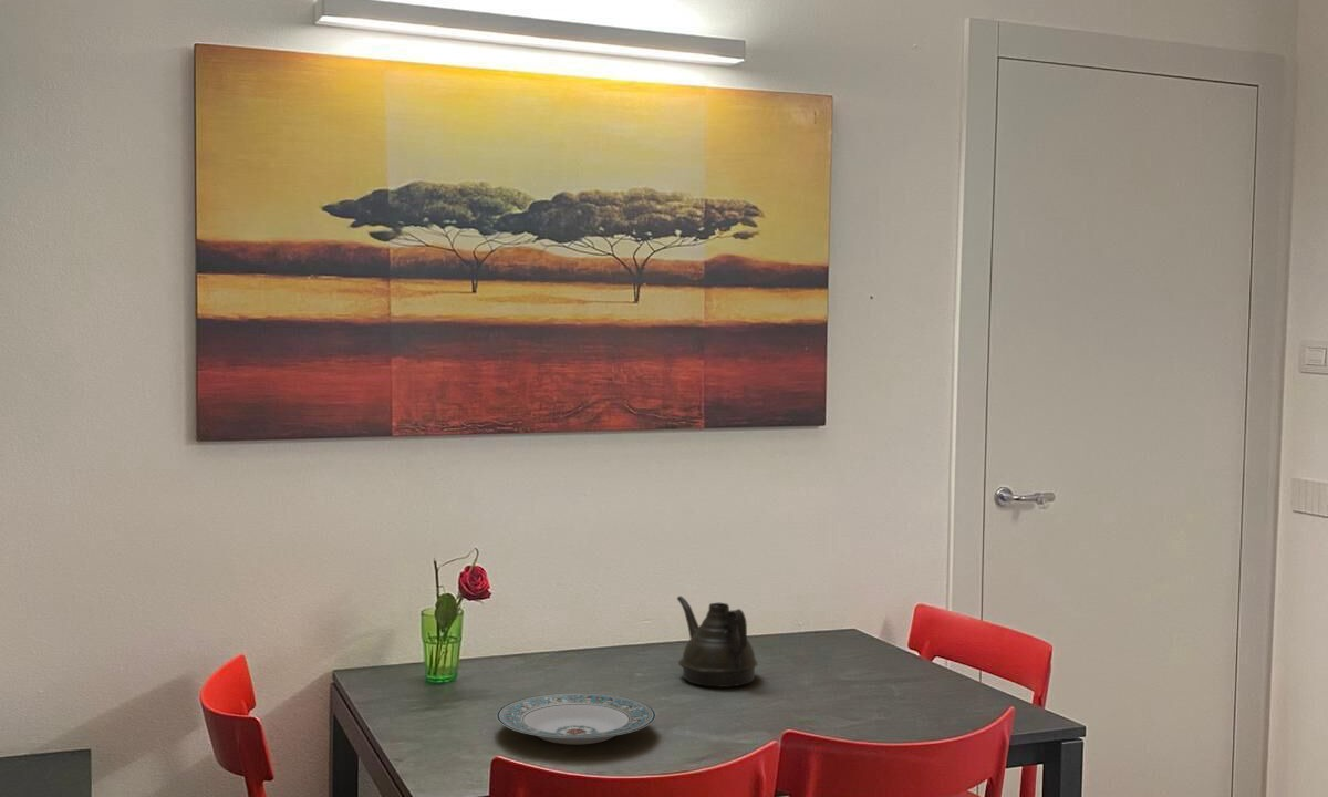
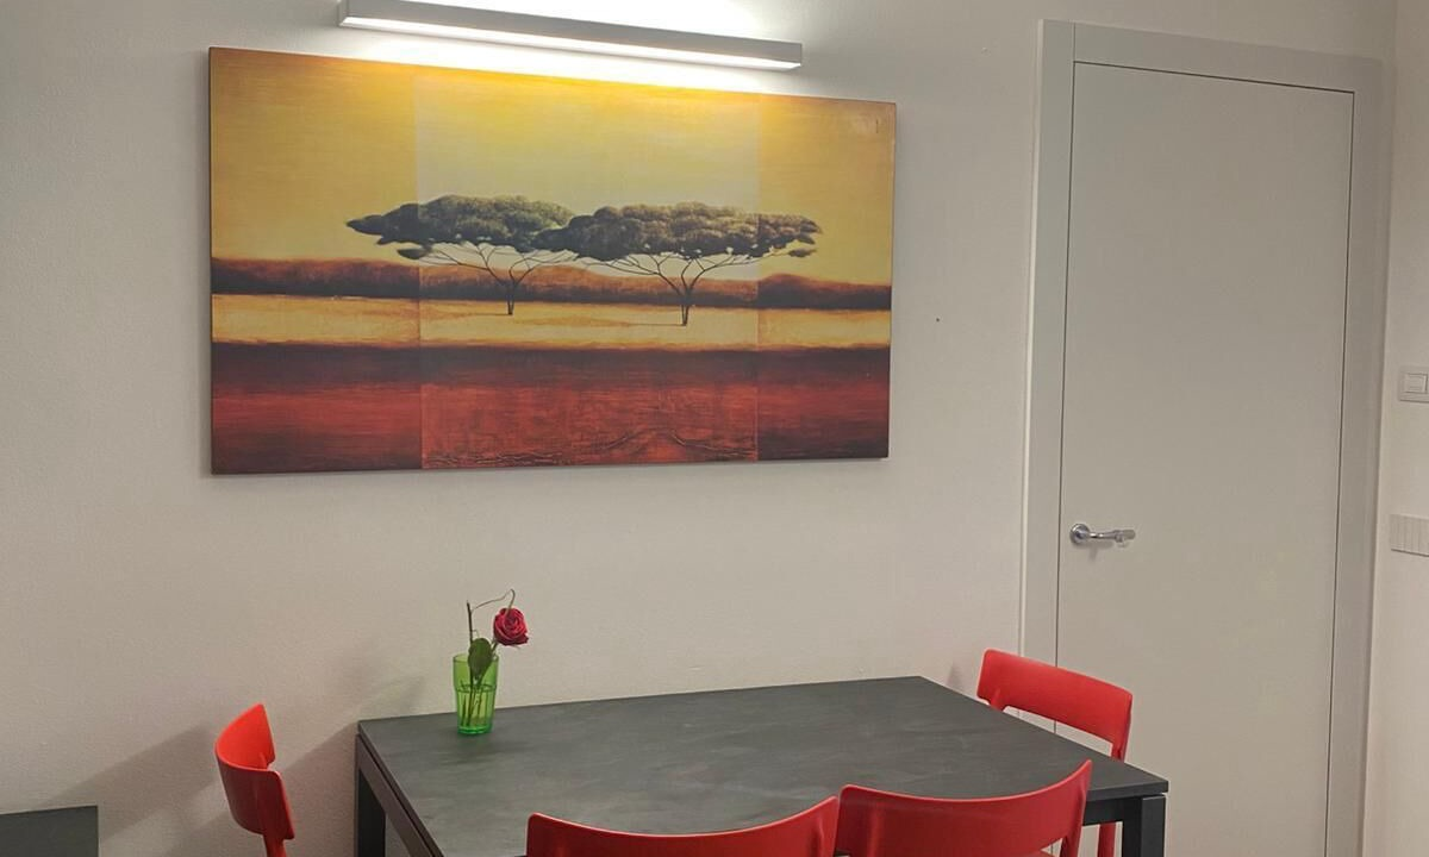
- plate (575, 723)
- teapot (712, 638)
